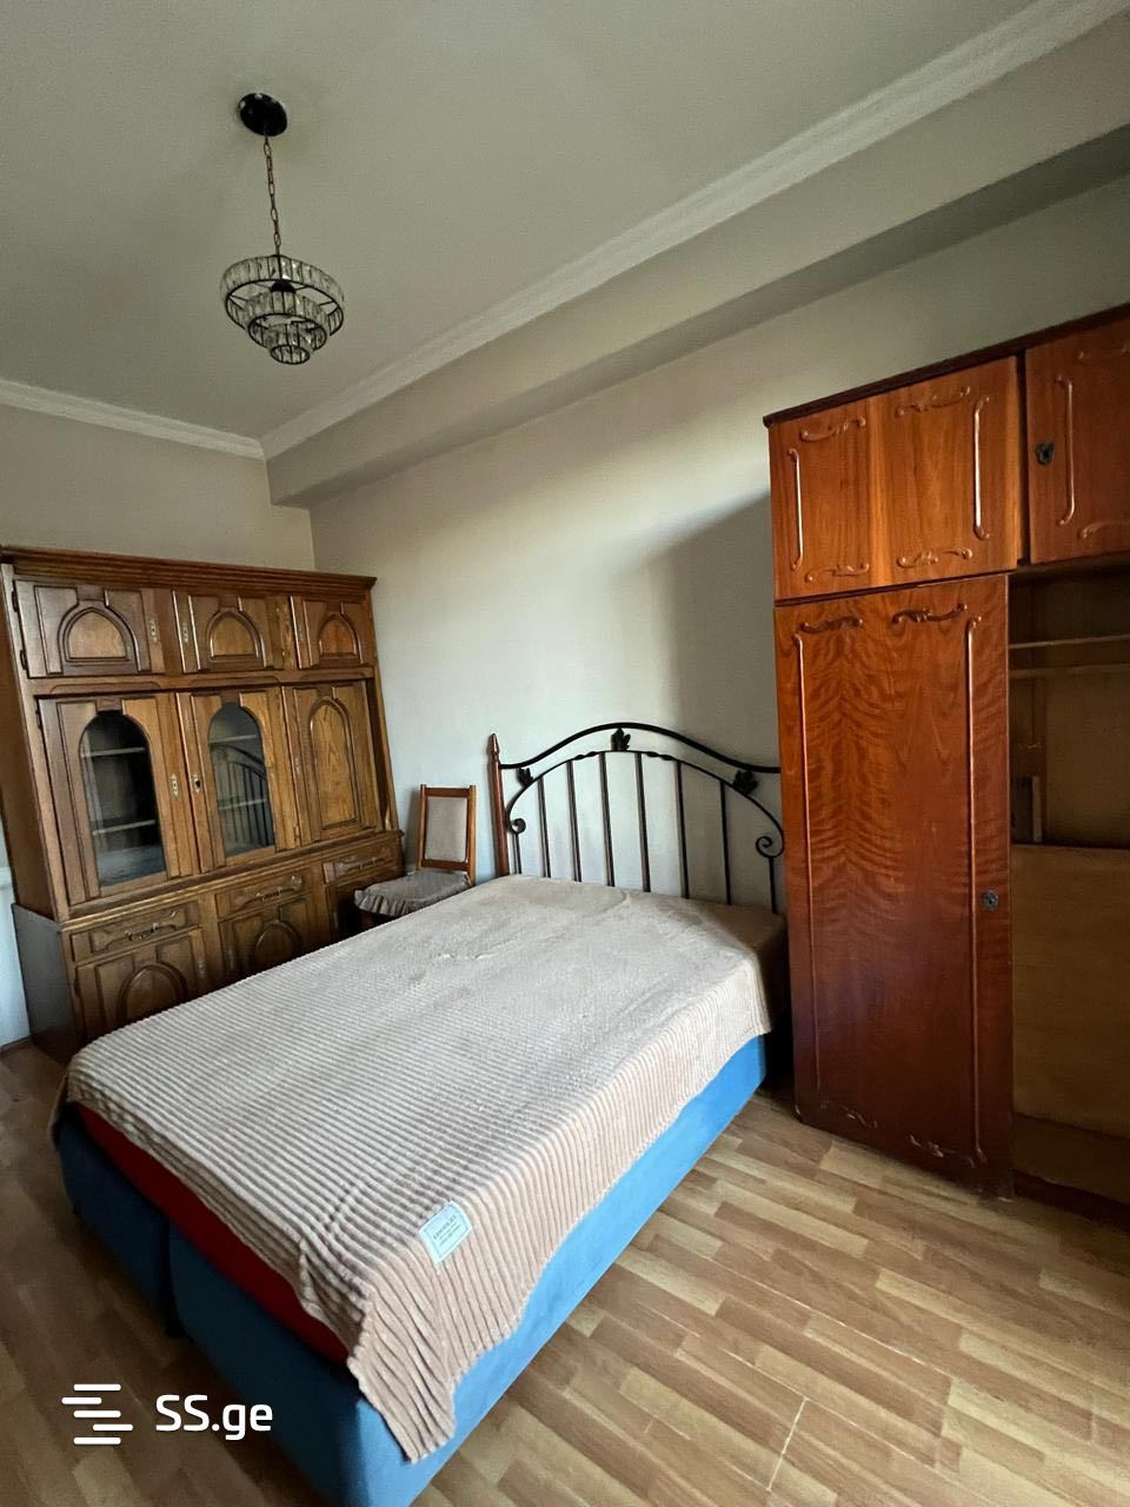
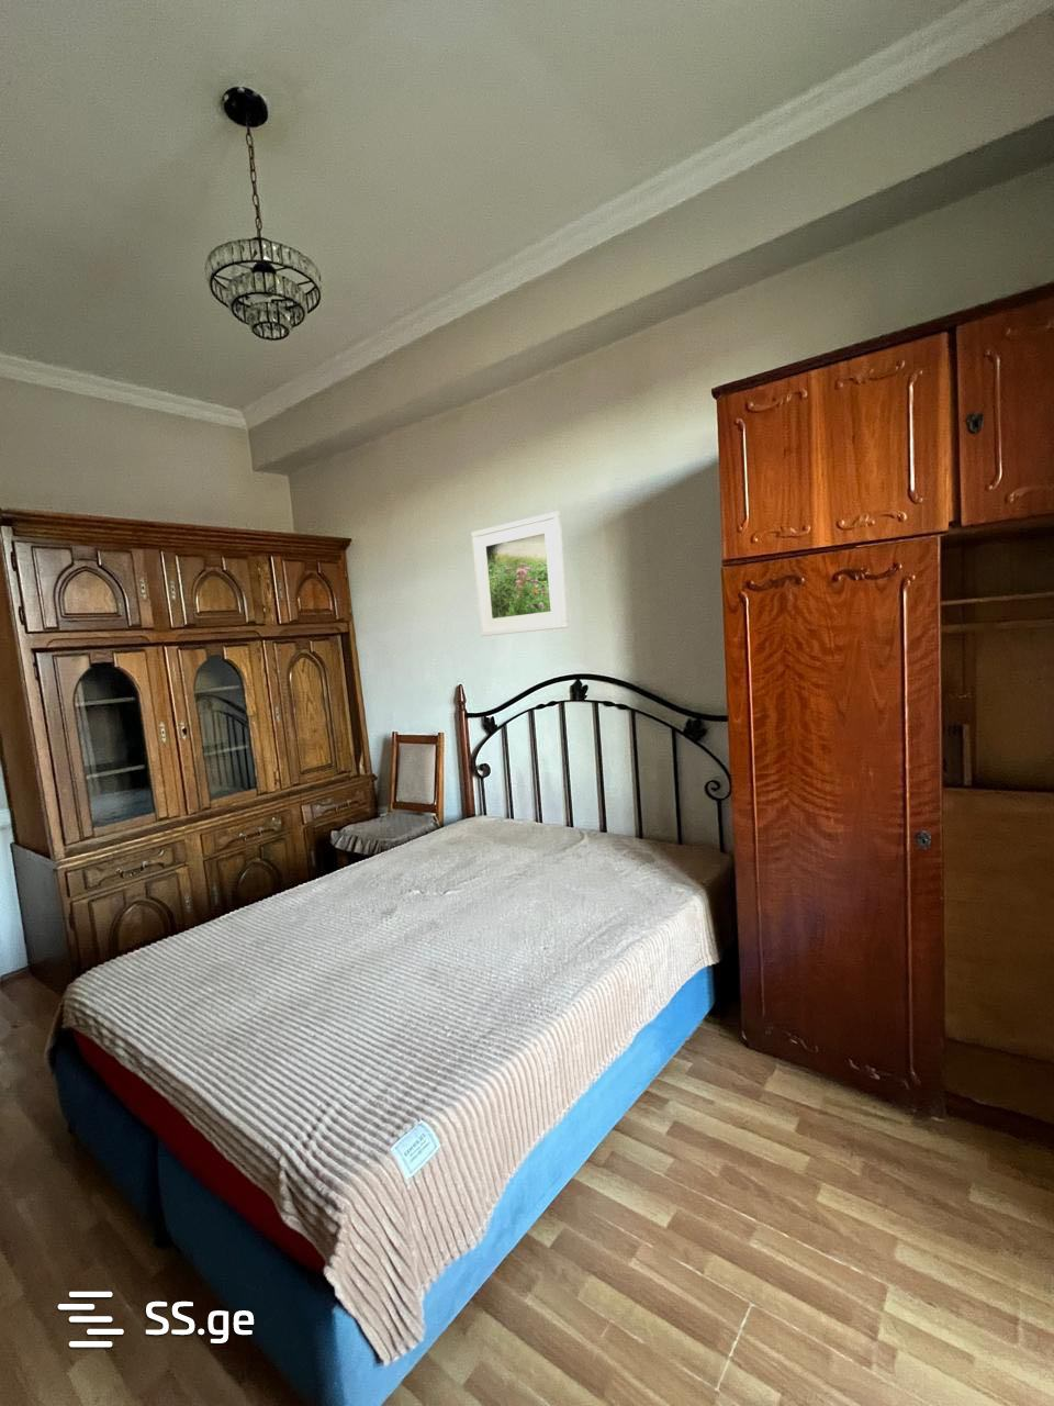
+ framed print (517, 578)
